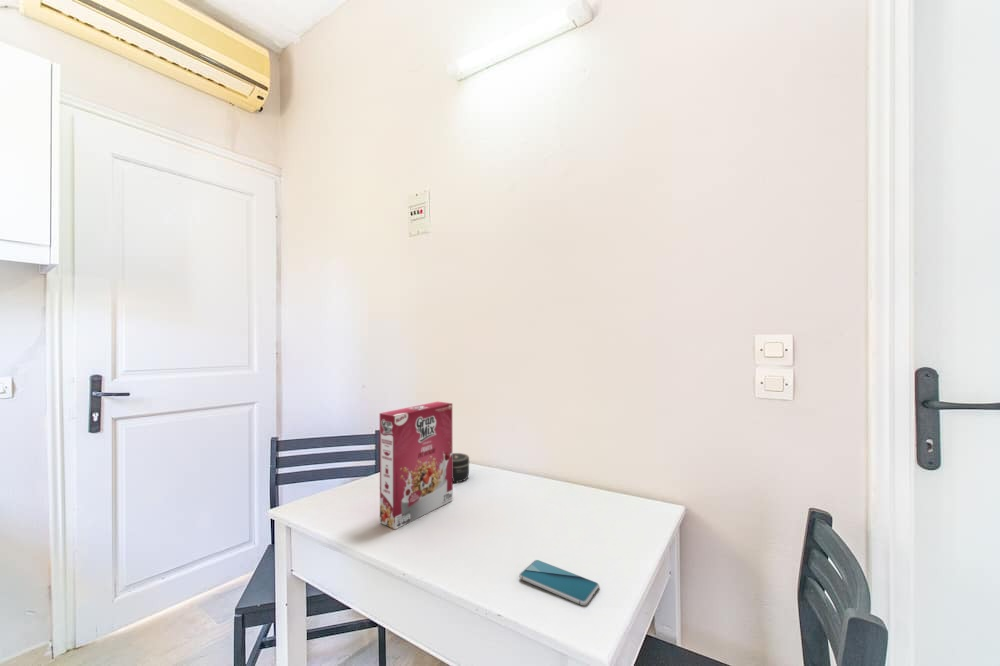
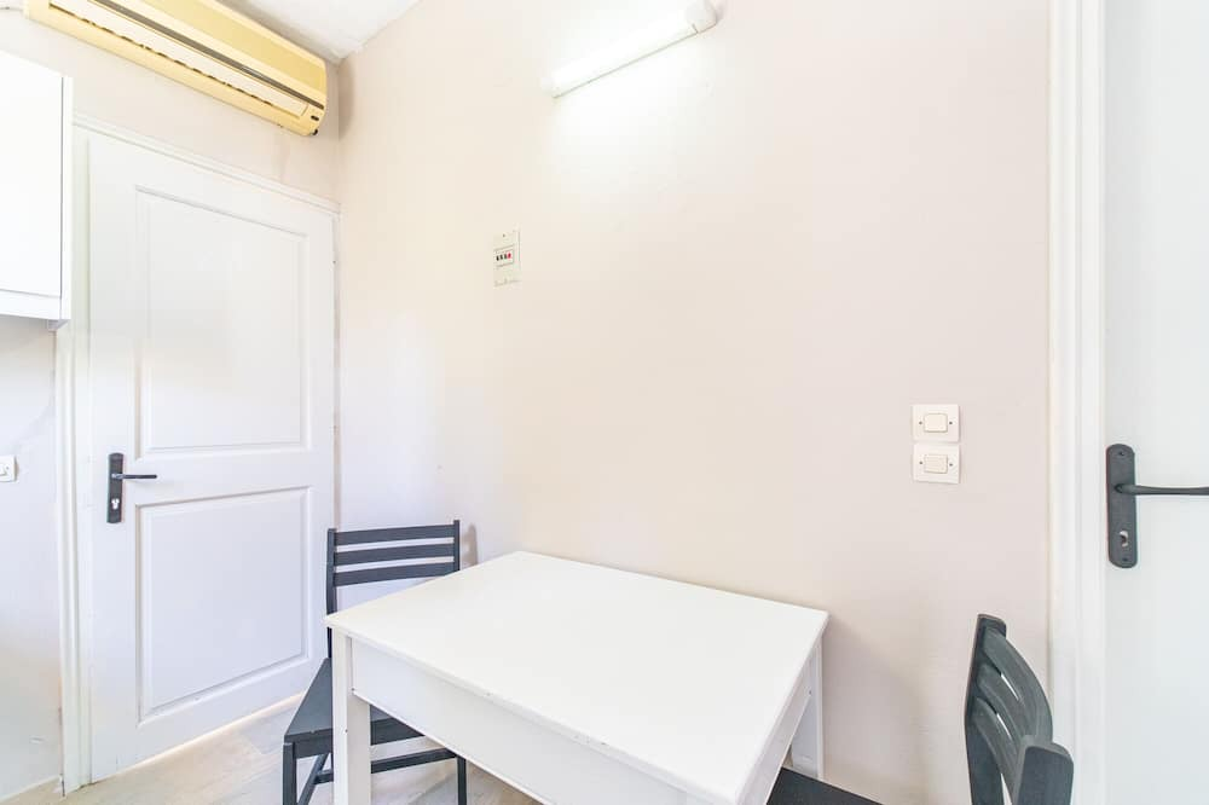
- smartphone (558, 580)
- cereal box (418, 459)
- jar (455, 467)
